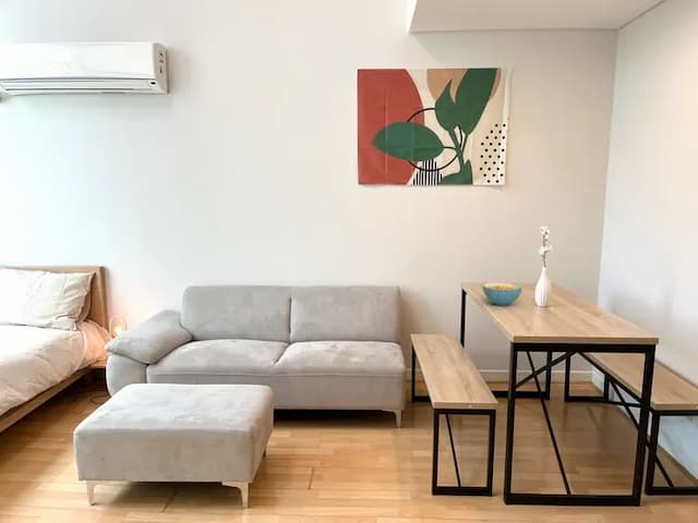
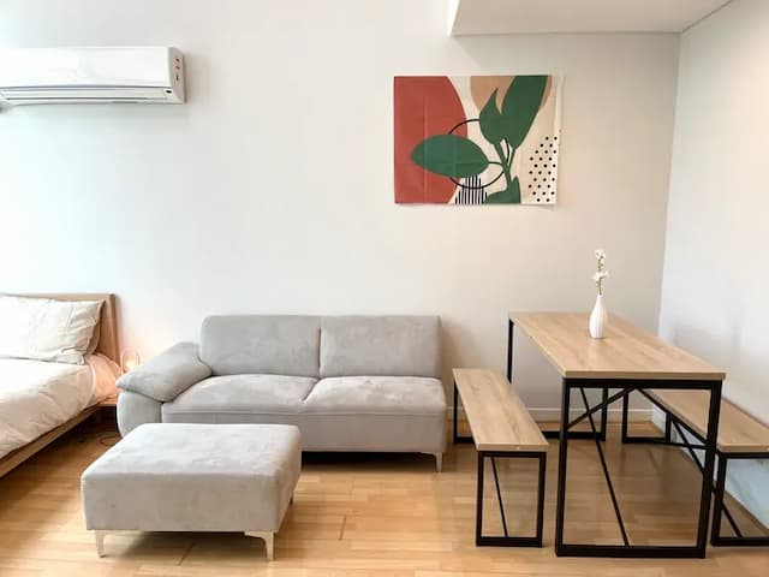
- cereal bowl (501, 294)
